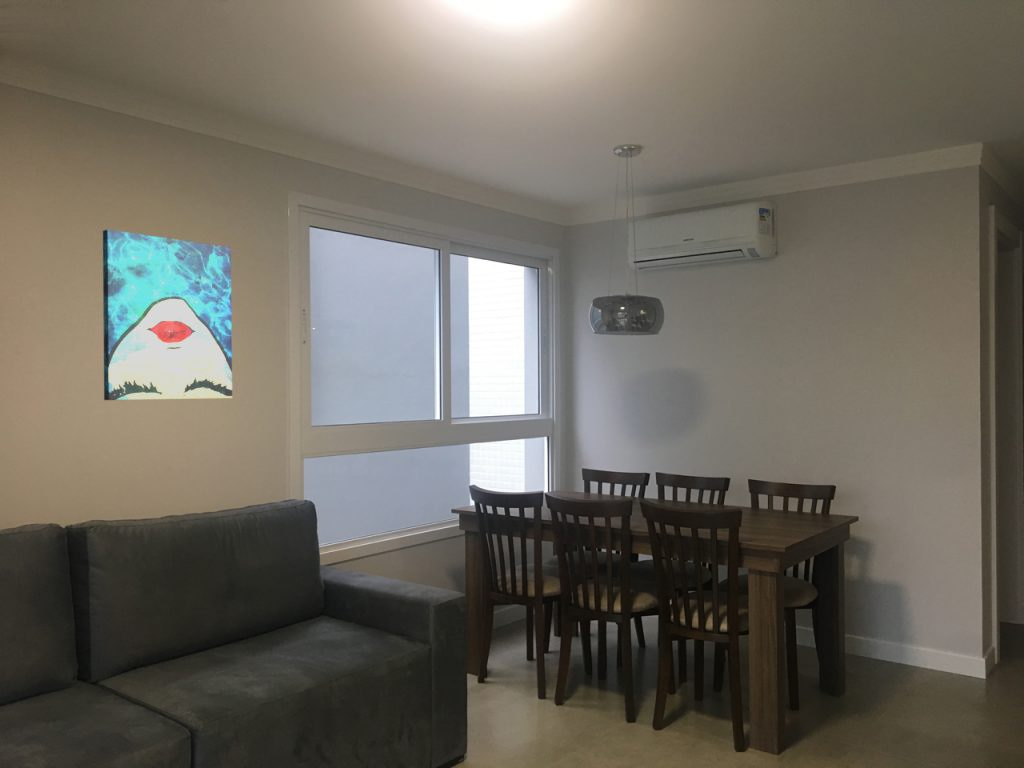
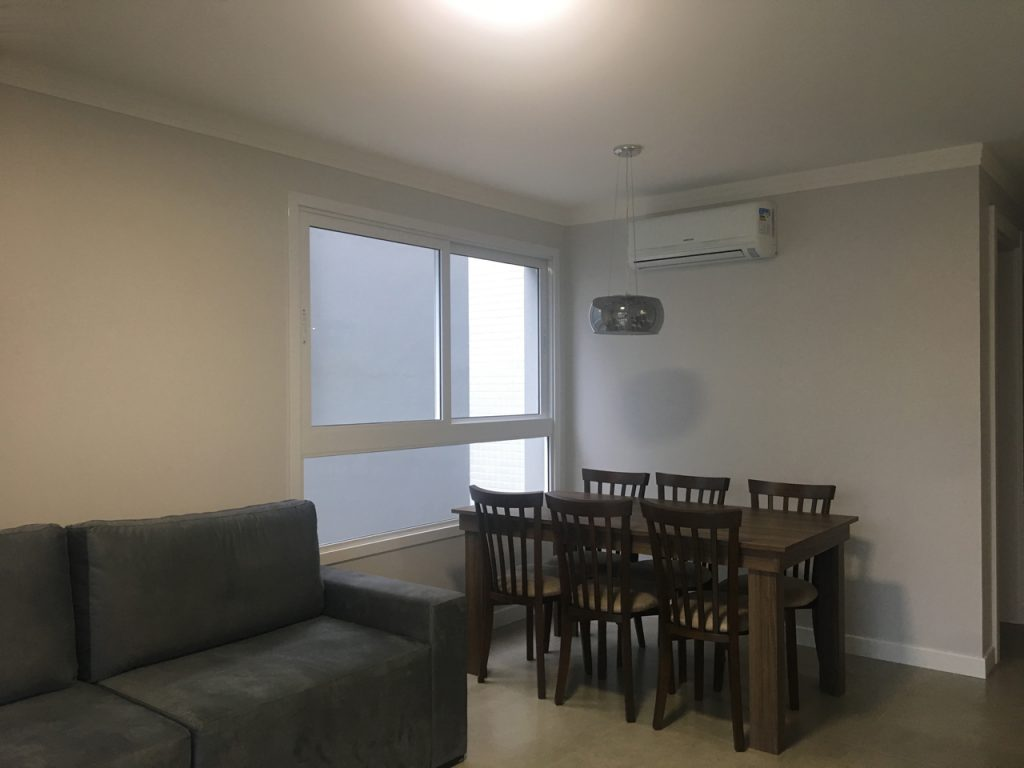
- wall art (171, 319)
